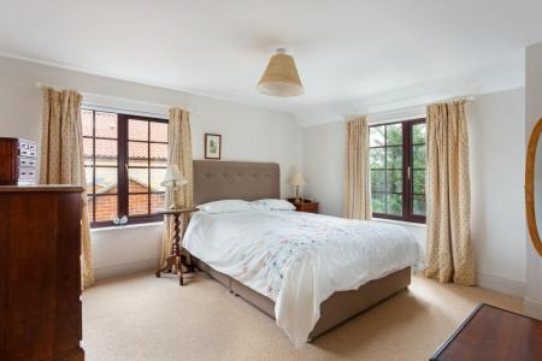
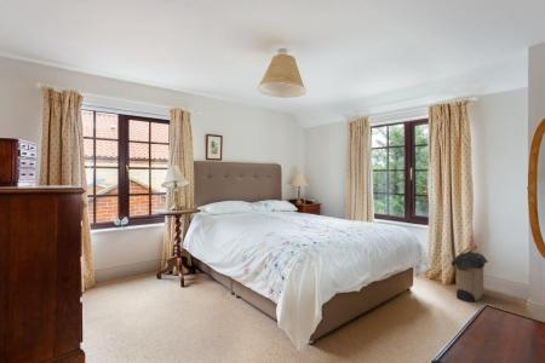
+ laundry hamper (469, 269)
